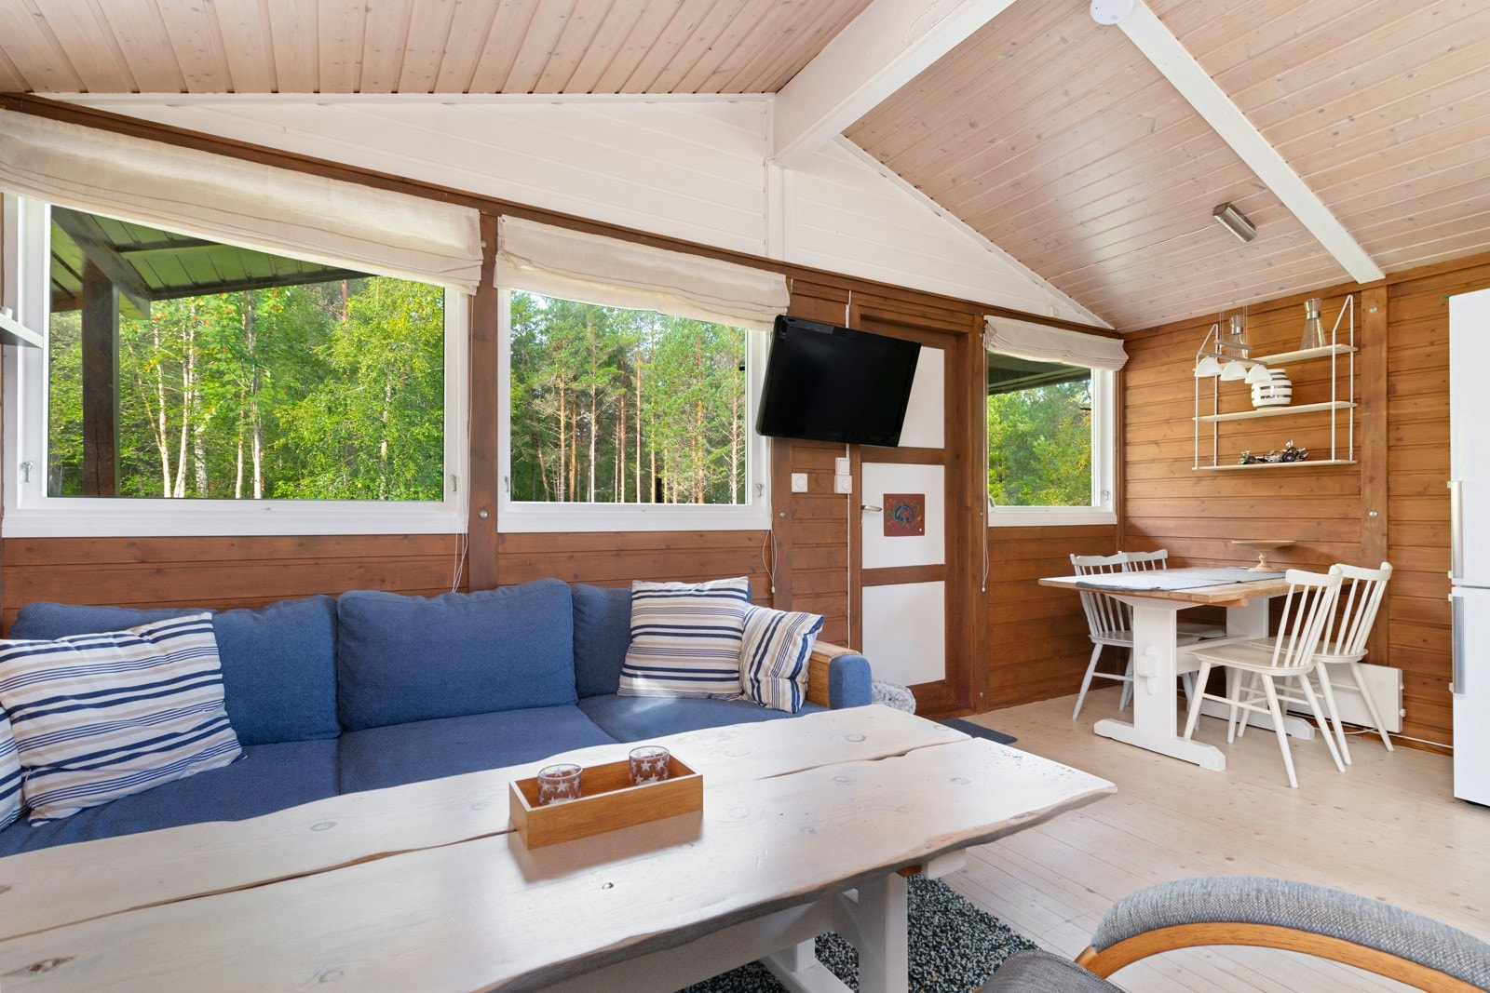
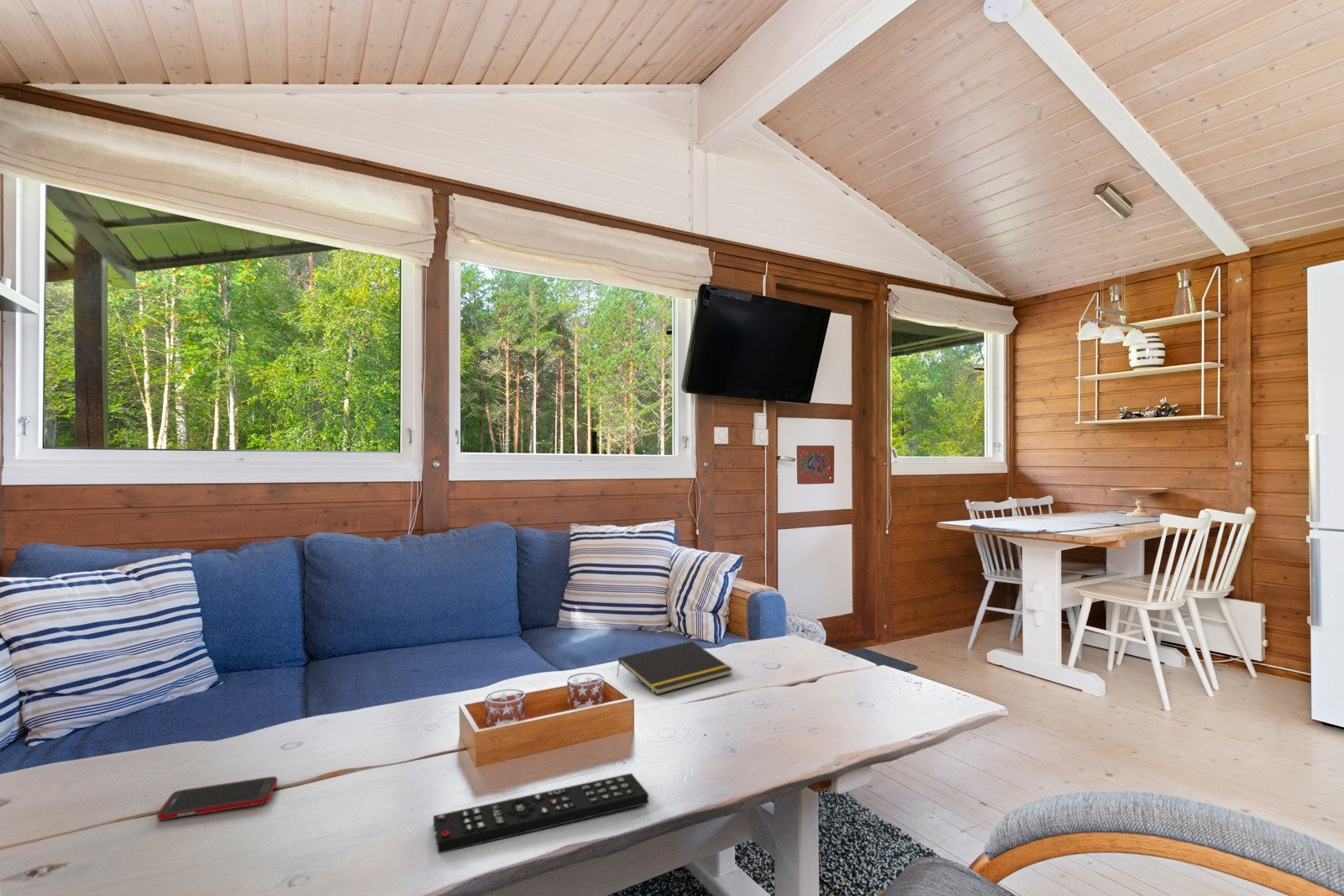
+ notepad (675, 665)
+ remote control (543, 808)
+ cell phone (220, 797)
